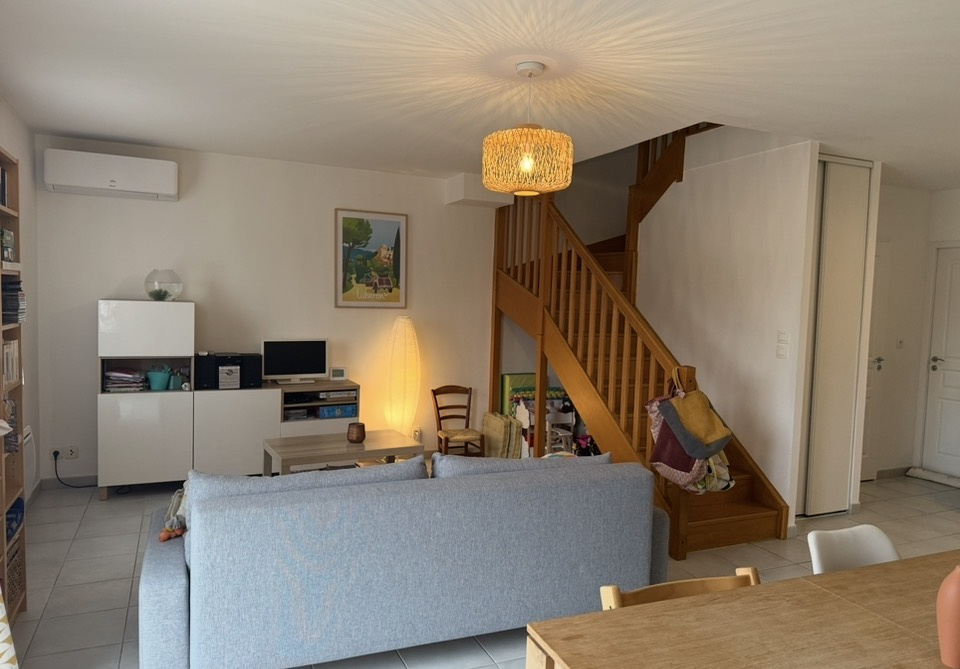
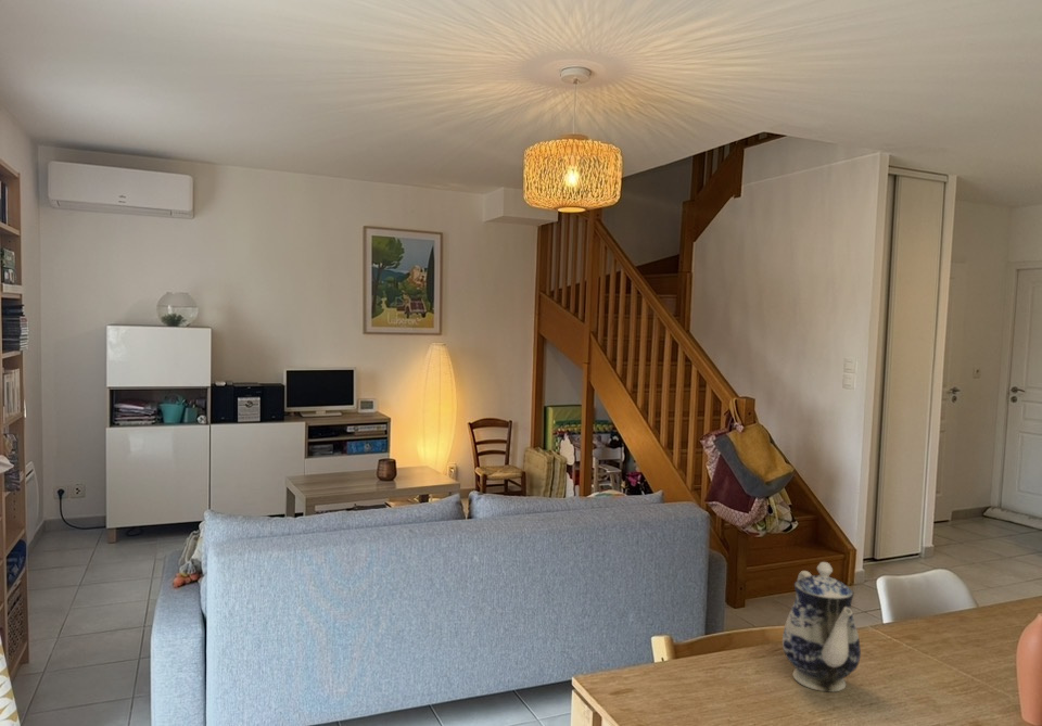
+ teapot (822, 621)
